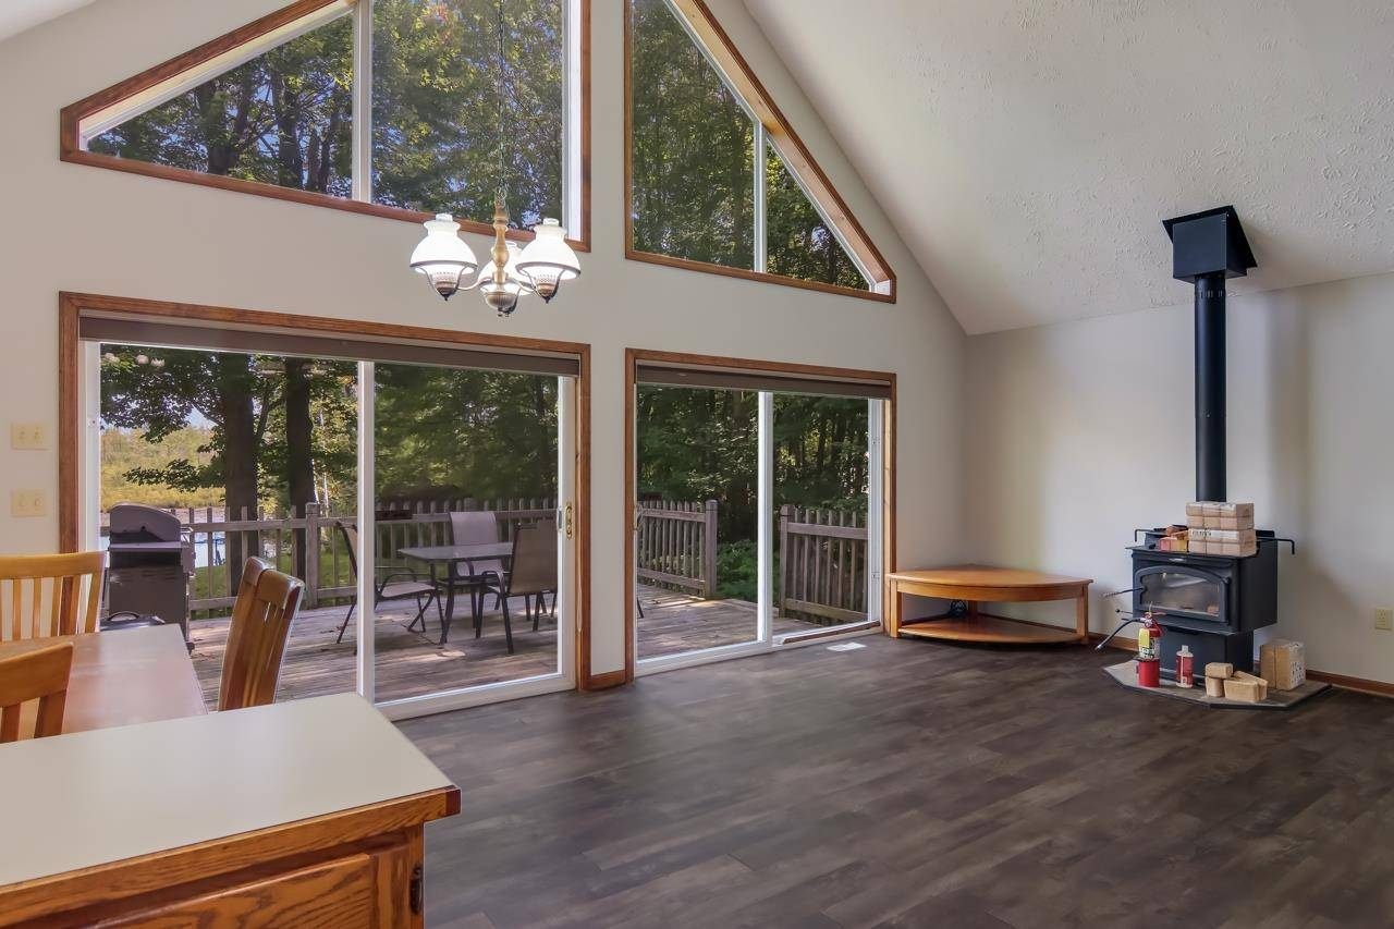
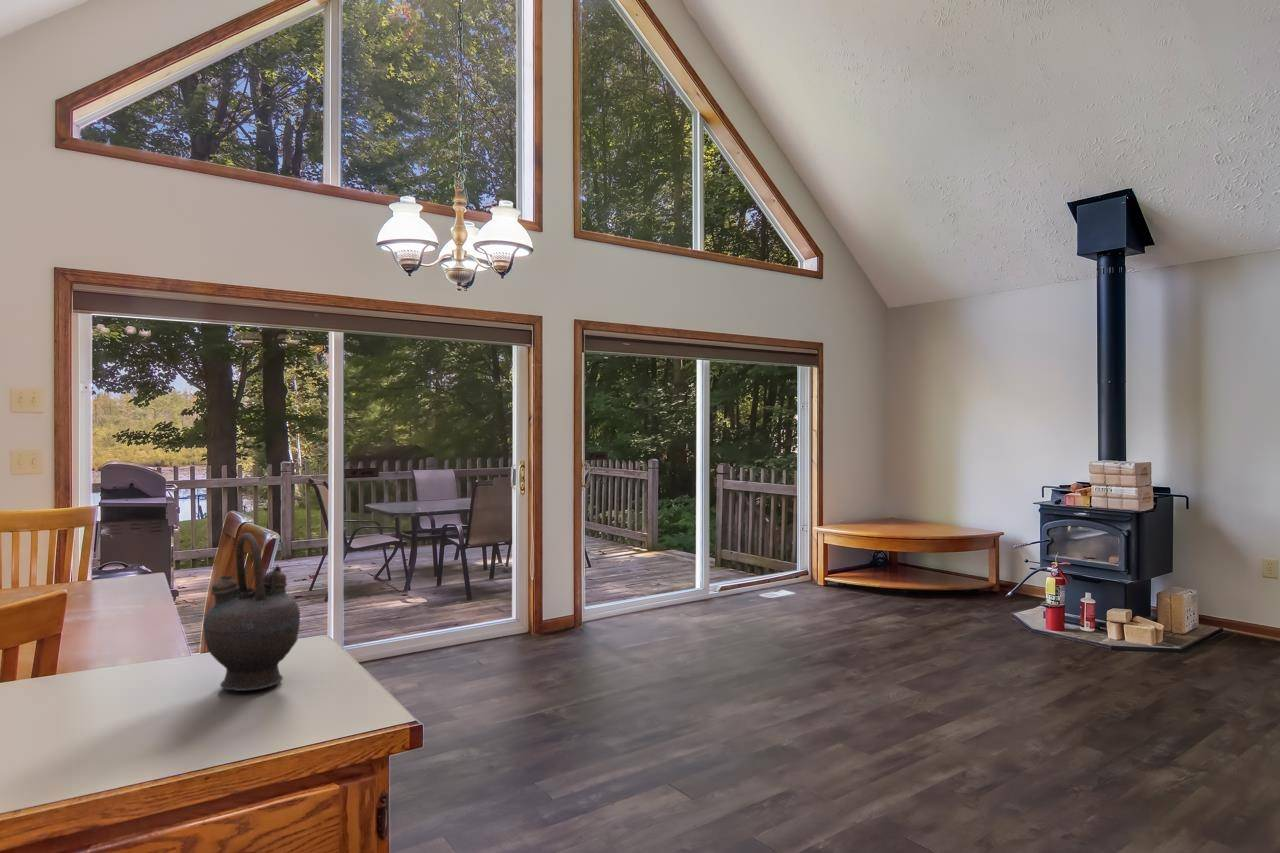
+ teapot (250, 607)
